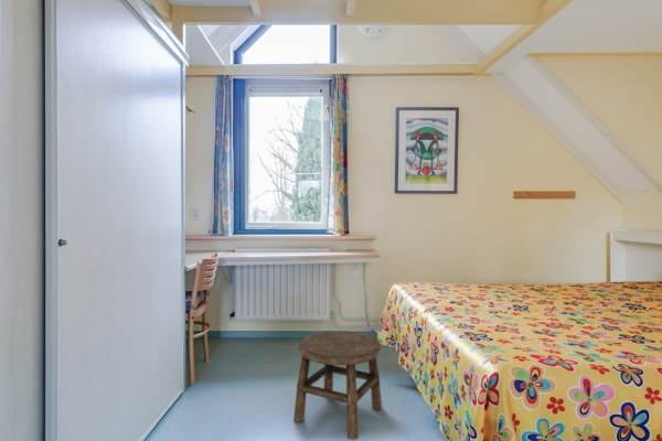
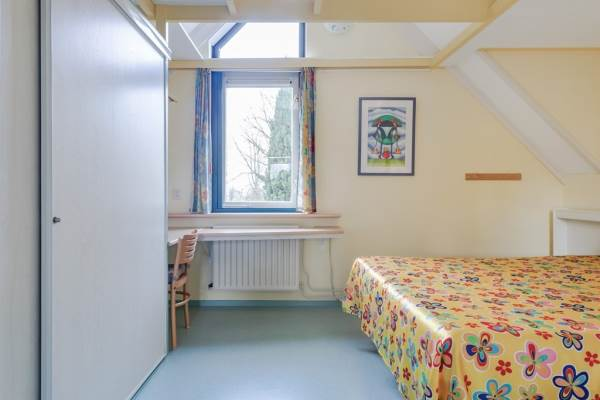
- stool (340, 374)
